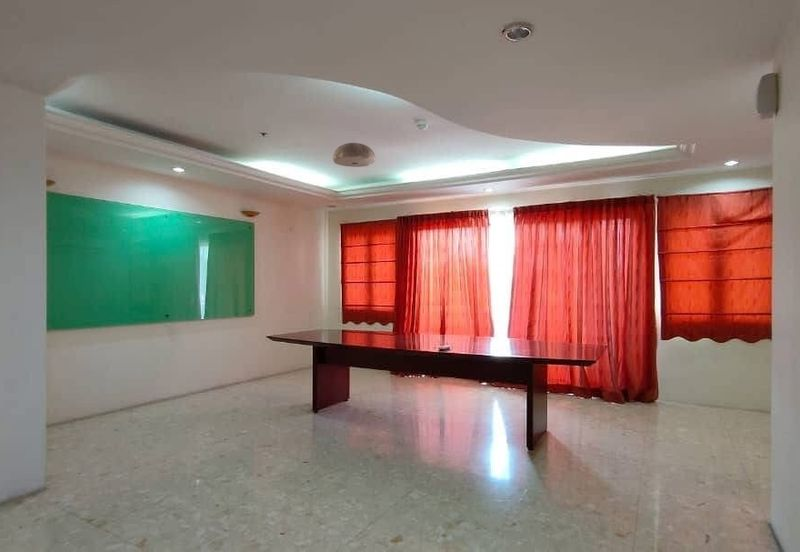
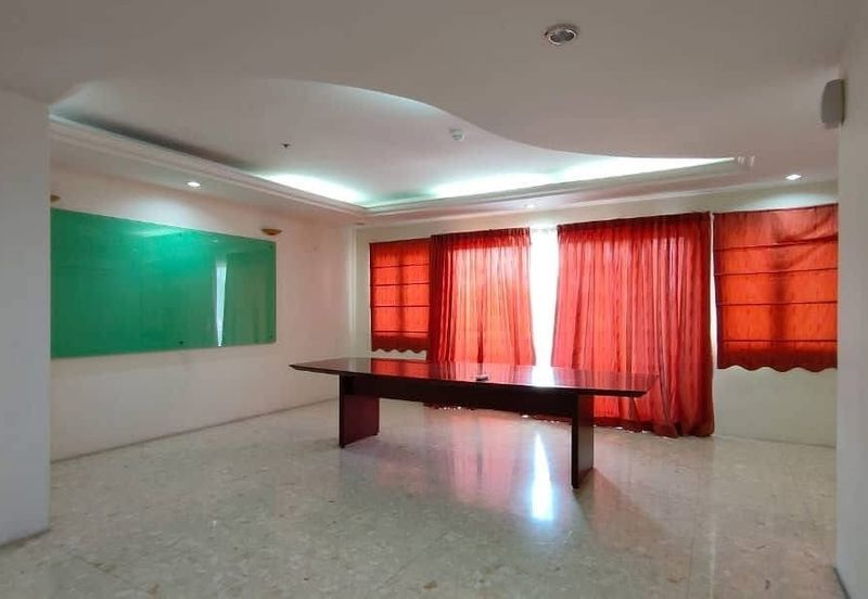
- ceiling light (354, 154)
